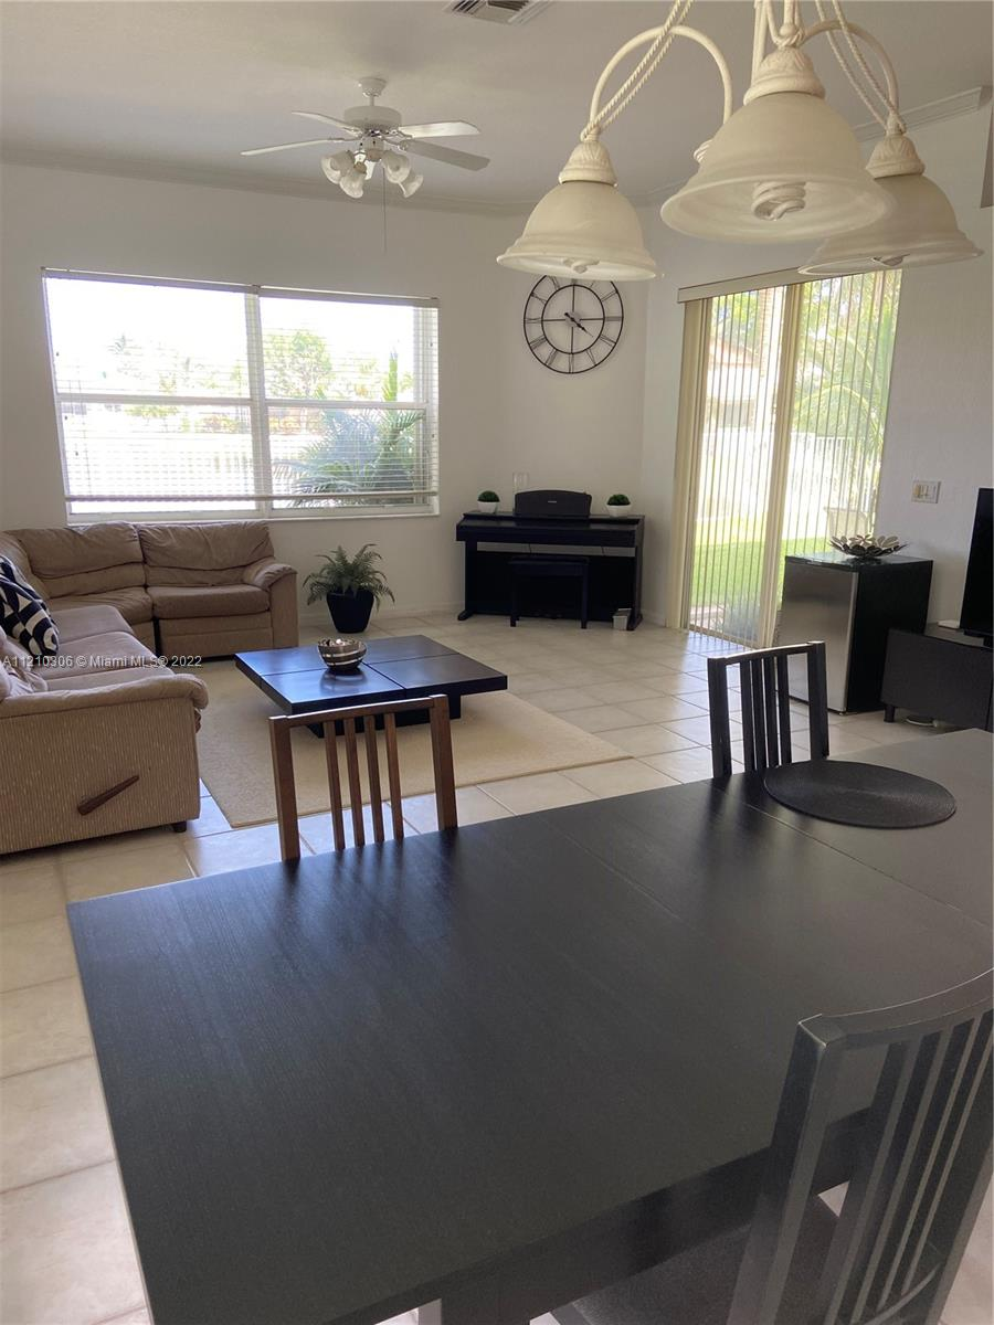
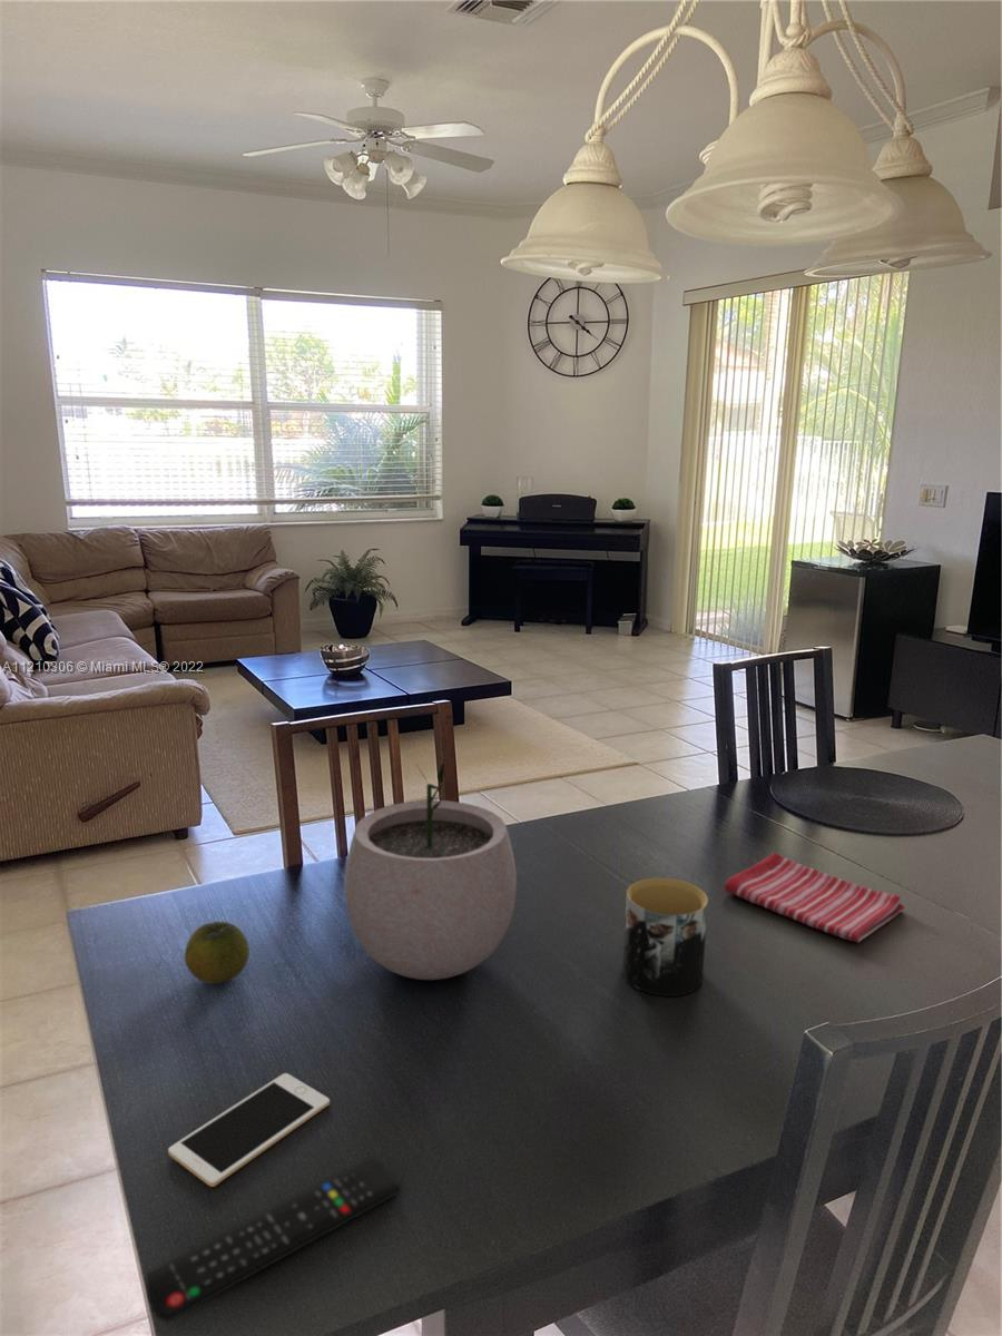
+ plant pot (431, 866)
+ dish towel (812, 894)
+ remote control (278, 1235)
+ fruit (216, 952)
+ cell phone (252, 1126)
+ mug (658, 939)
